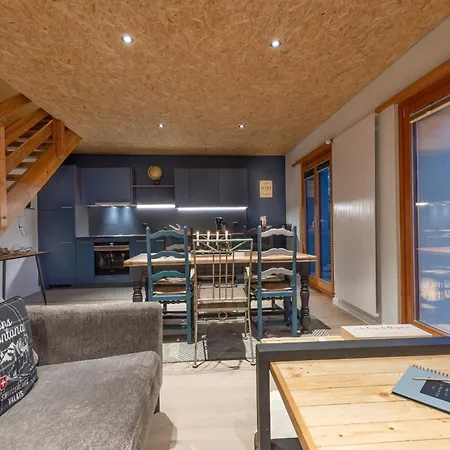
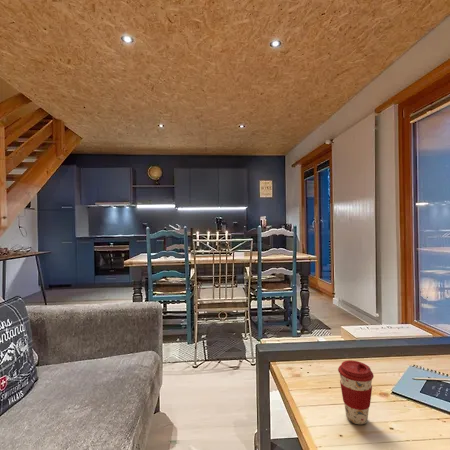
+ coffee cup (355, 392)
